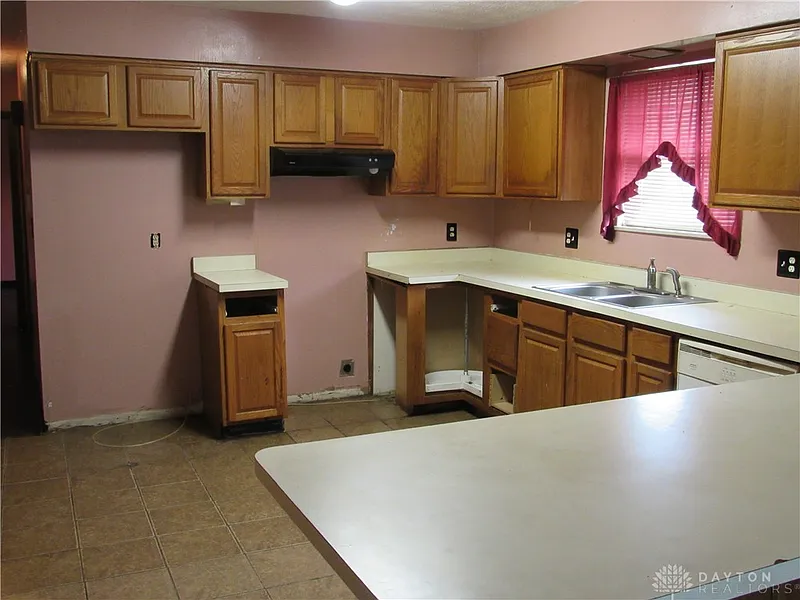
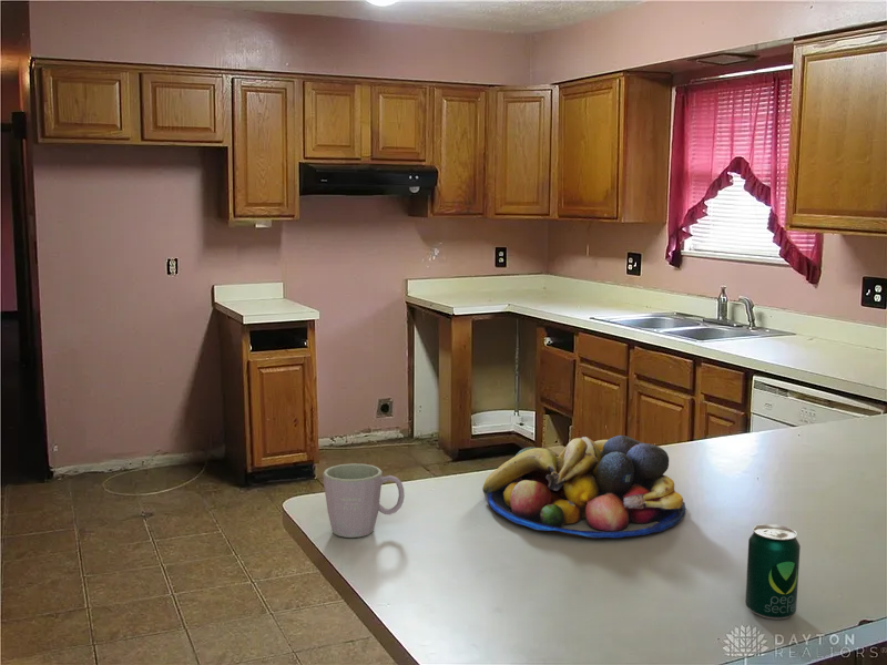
+ fruit bowl (584, 470)
+ beverage can (772, 571)
+ mug (364, 500)
